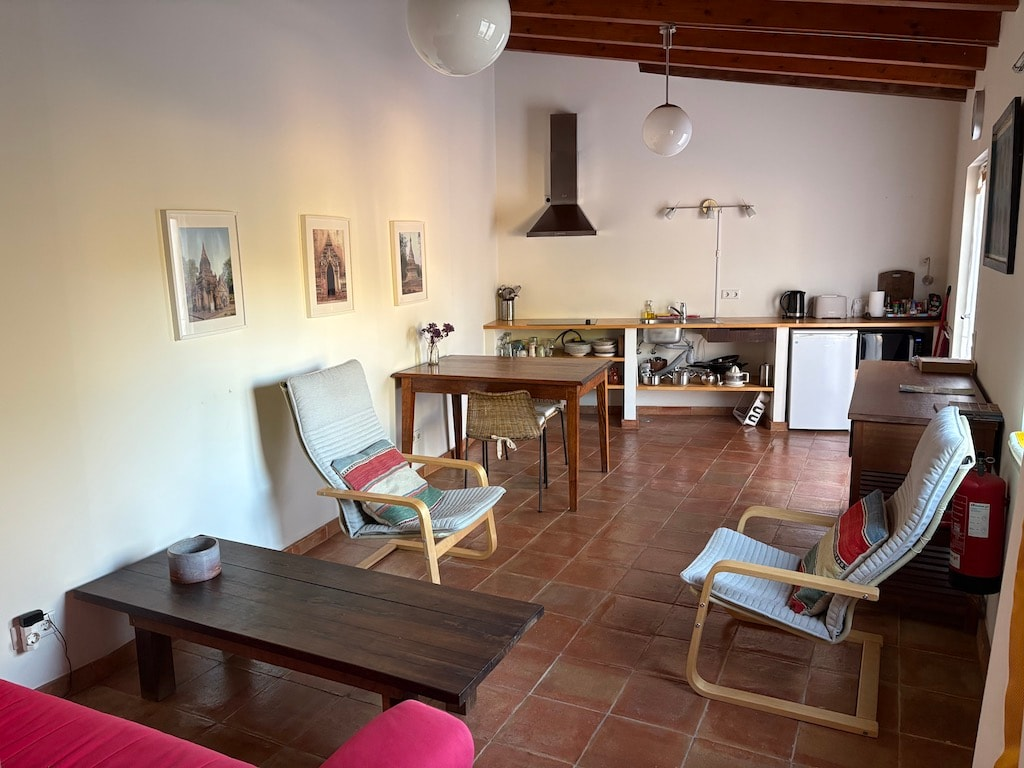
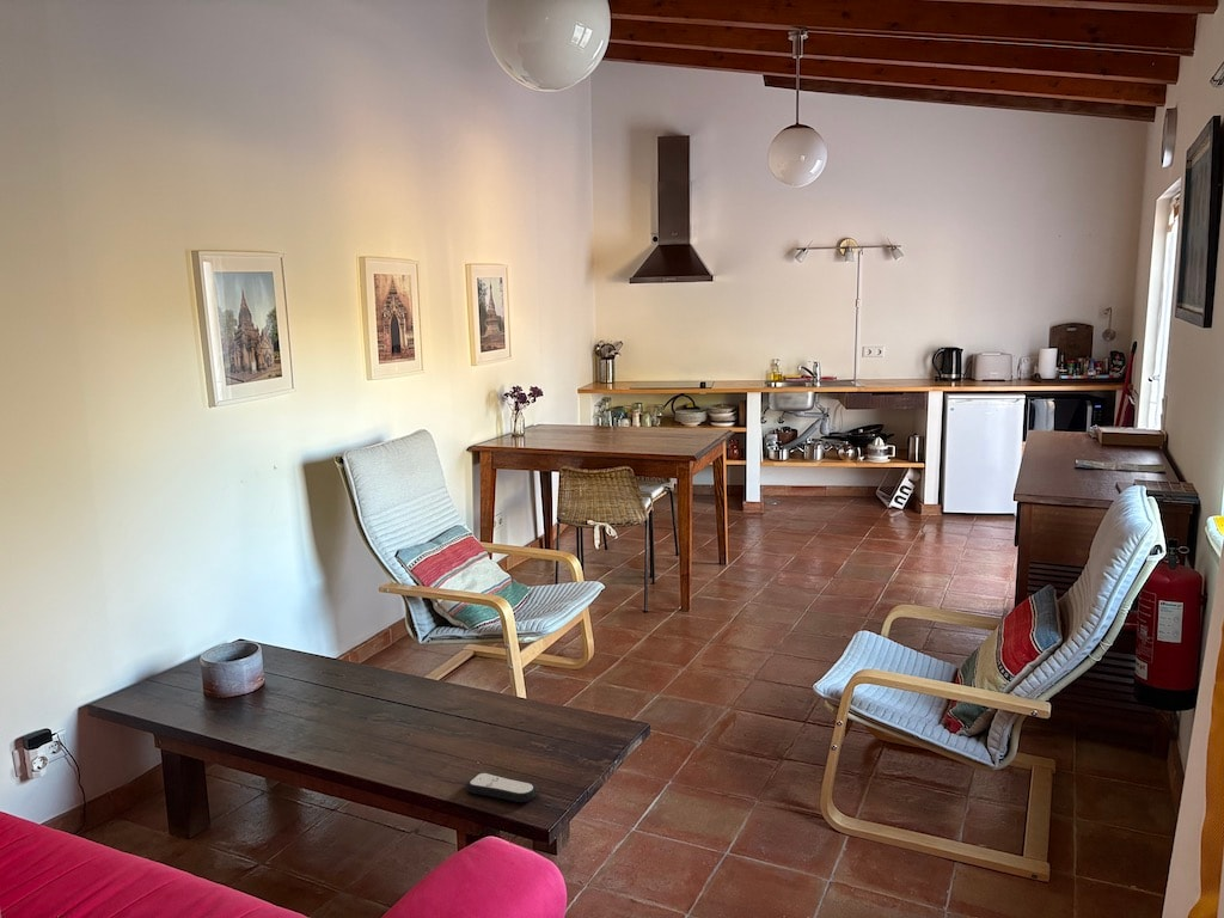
+ remote control (502, 787)
